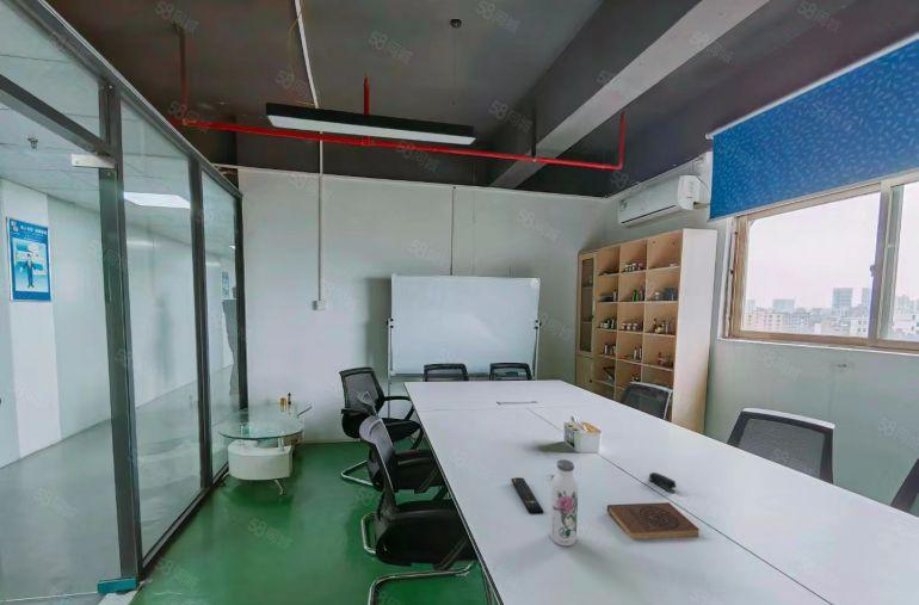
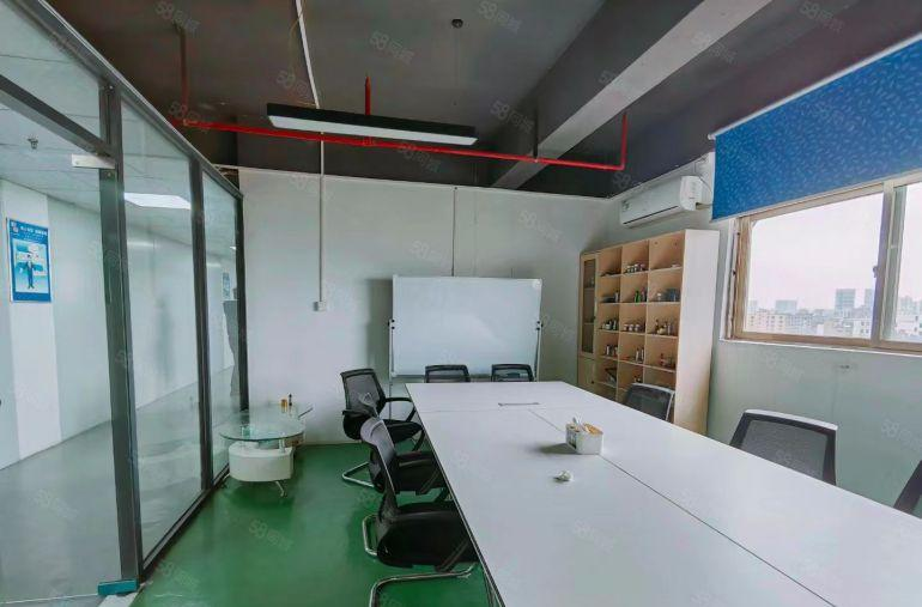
- stapler (661, 480)
- water bottle (563, 500)
- remote control (525, 494)
- book (650, 519)
